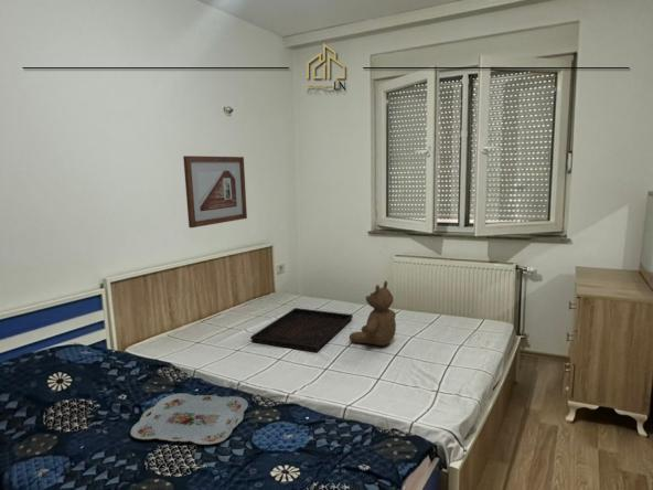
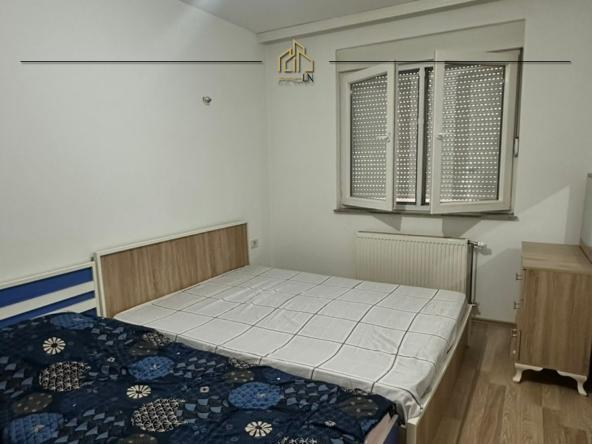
- serving tray (304, 327)
- teddy bear (373, 311)
- picture frame (217, 190)
- serving tray (192, 417)
